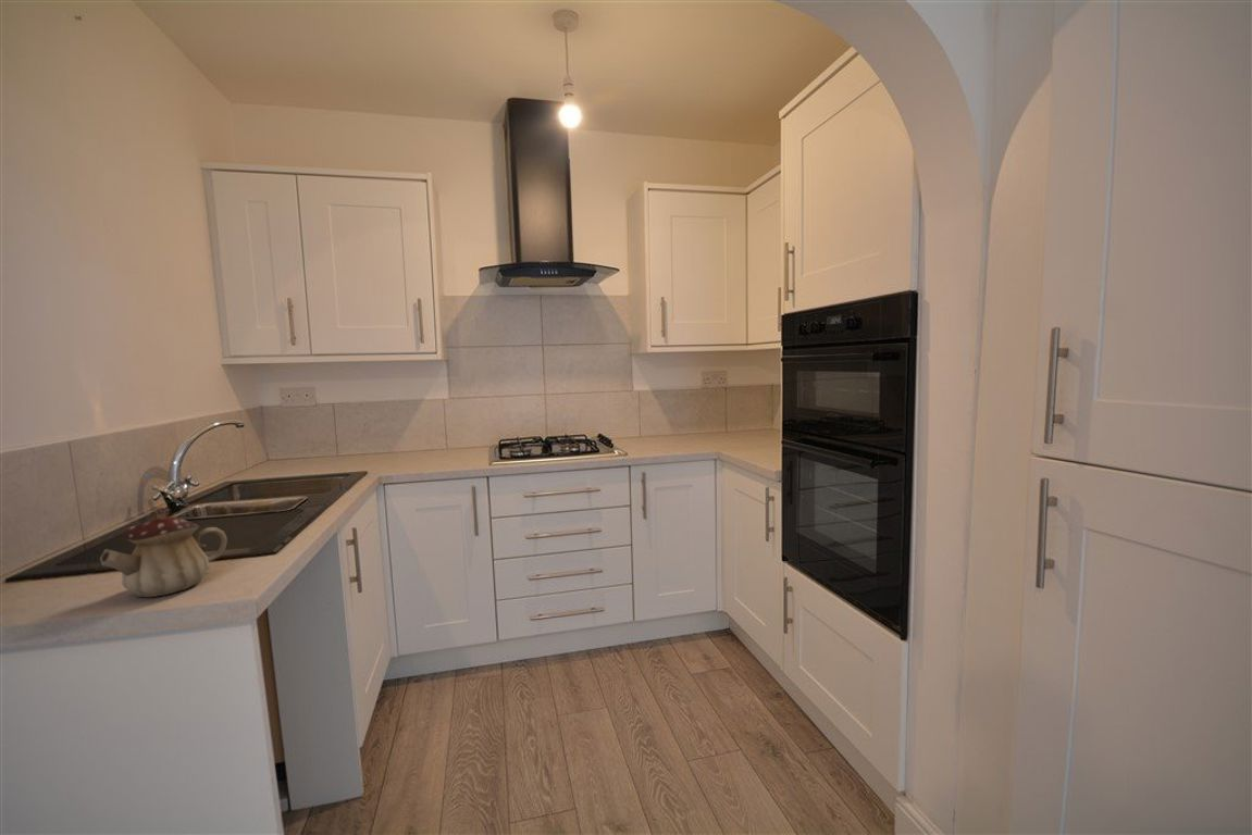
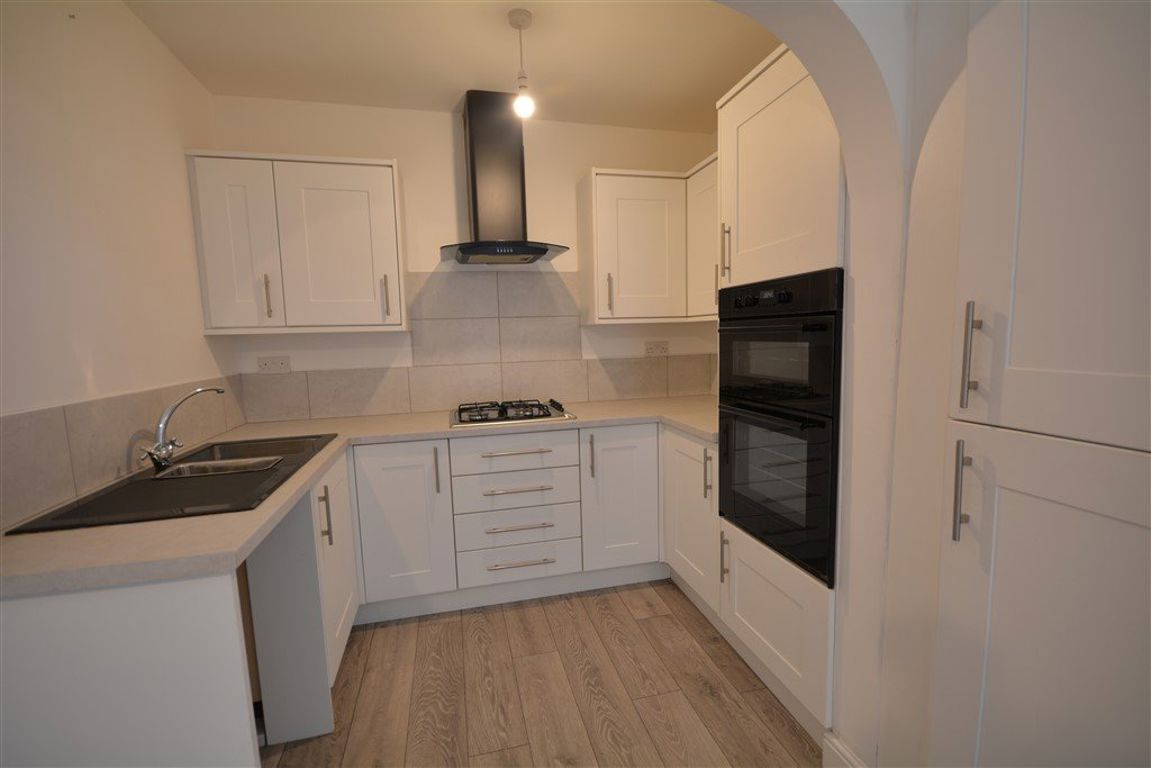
- teapot (170, 545)
